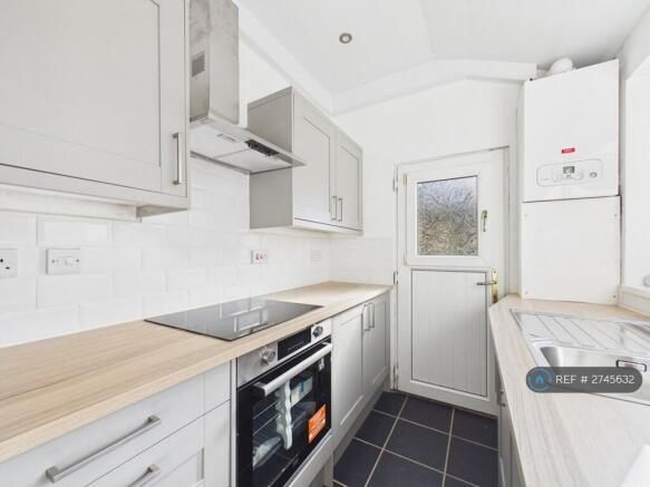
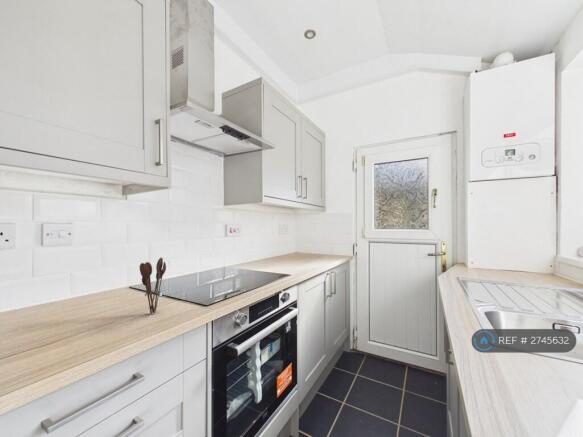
+ utensil holder (155, 286)
